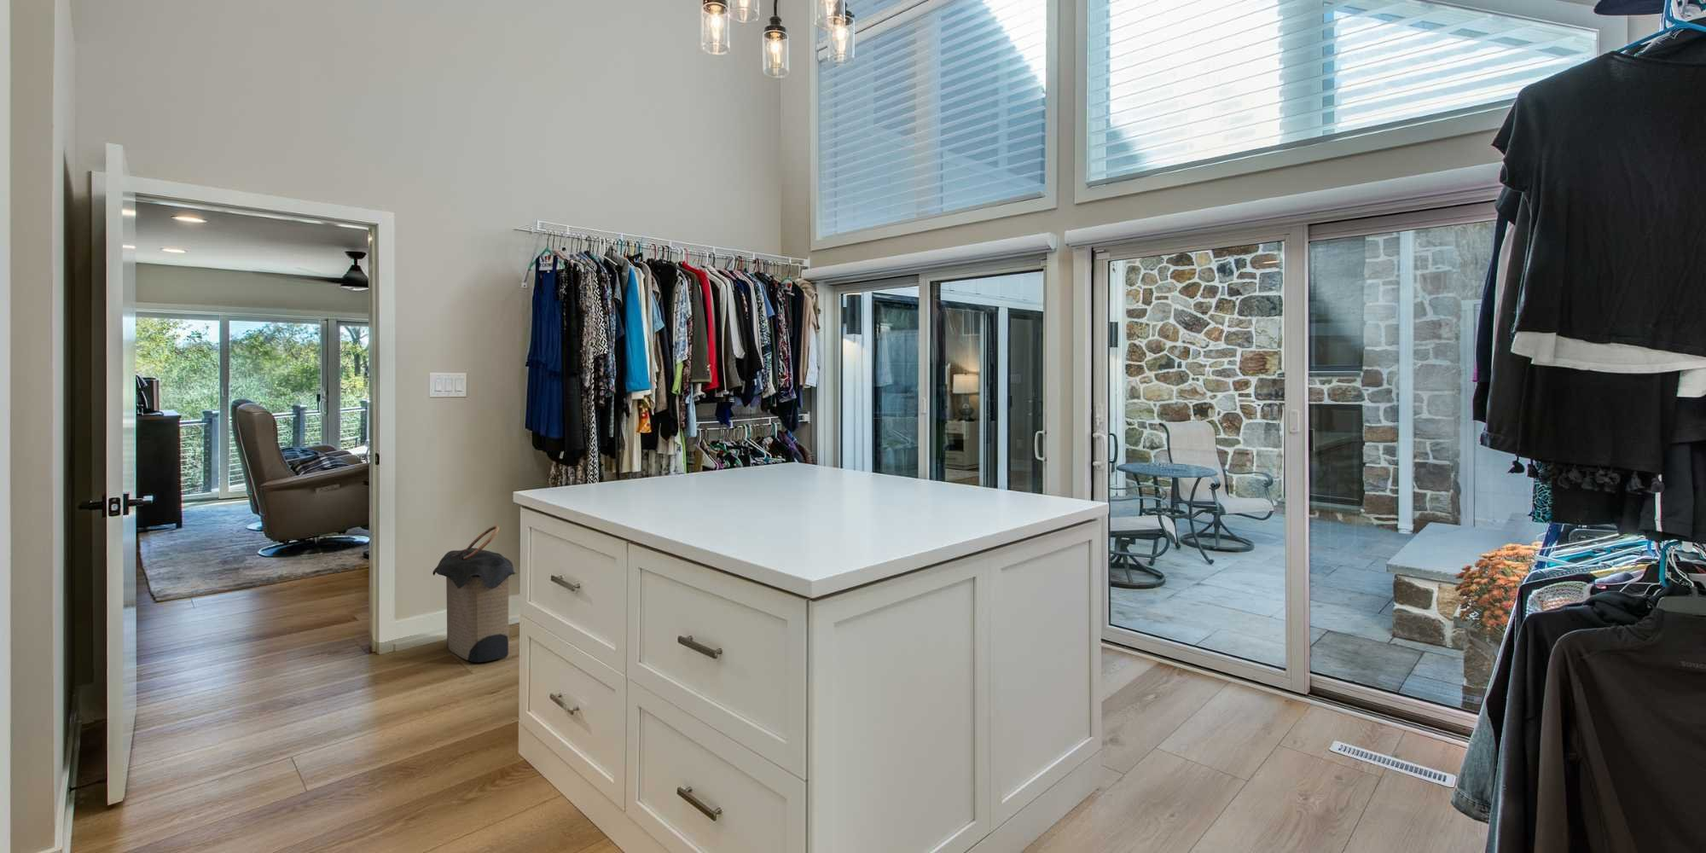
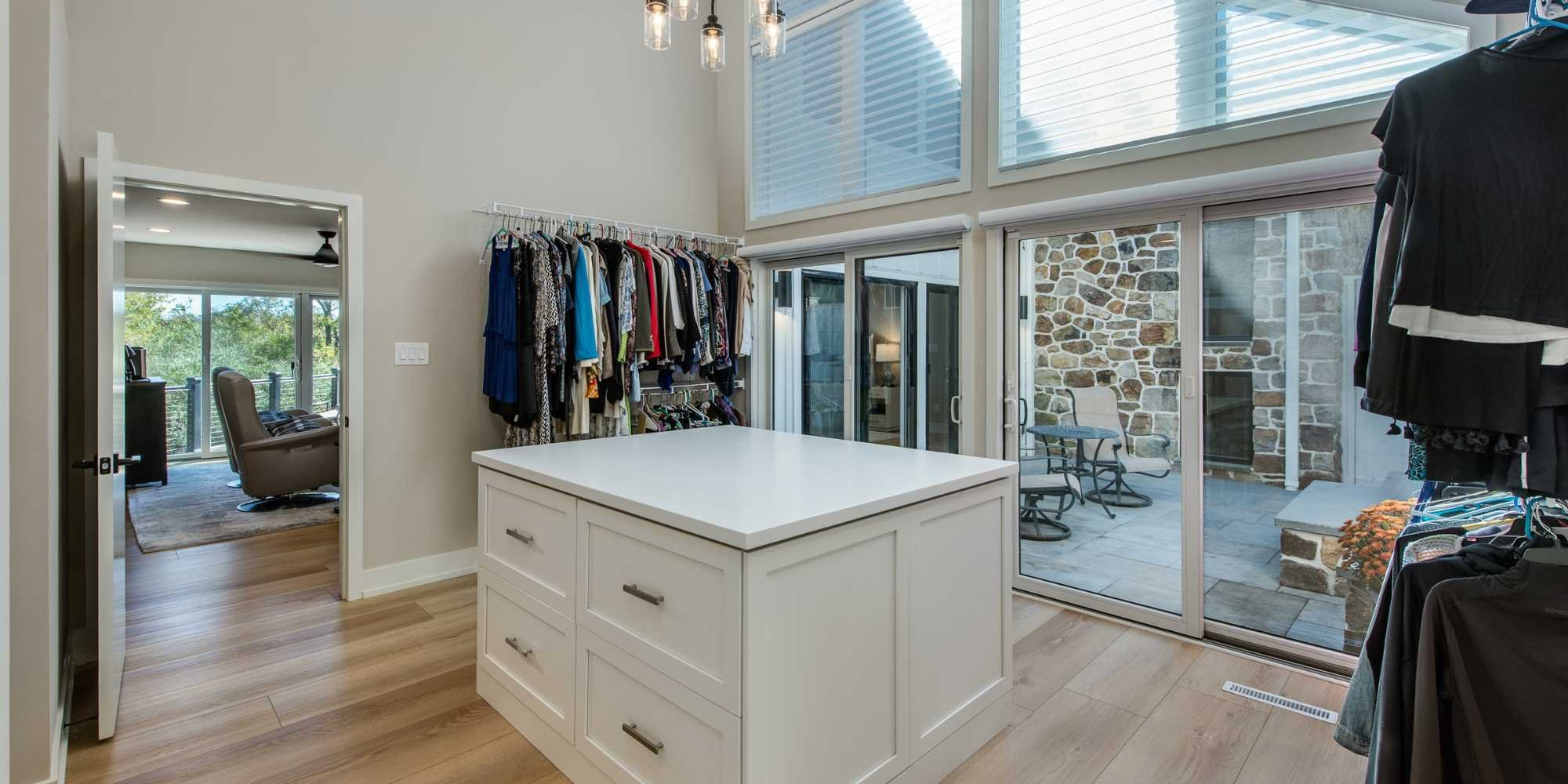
- laundry hamper (473, 588)
